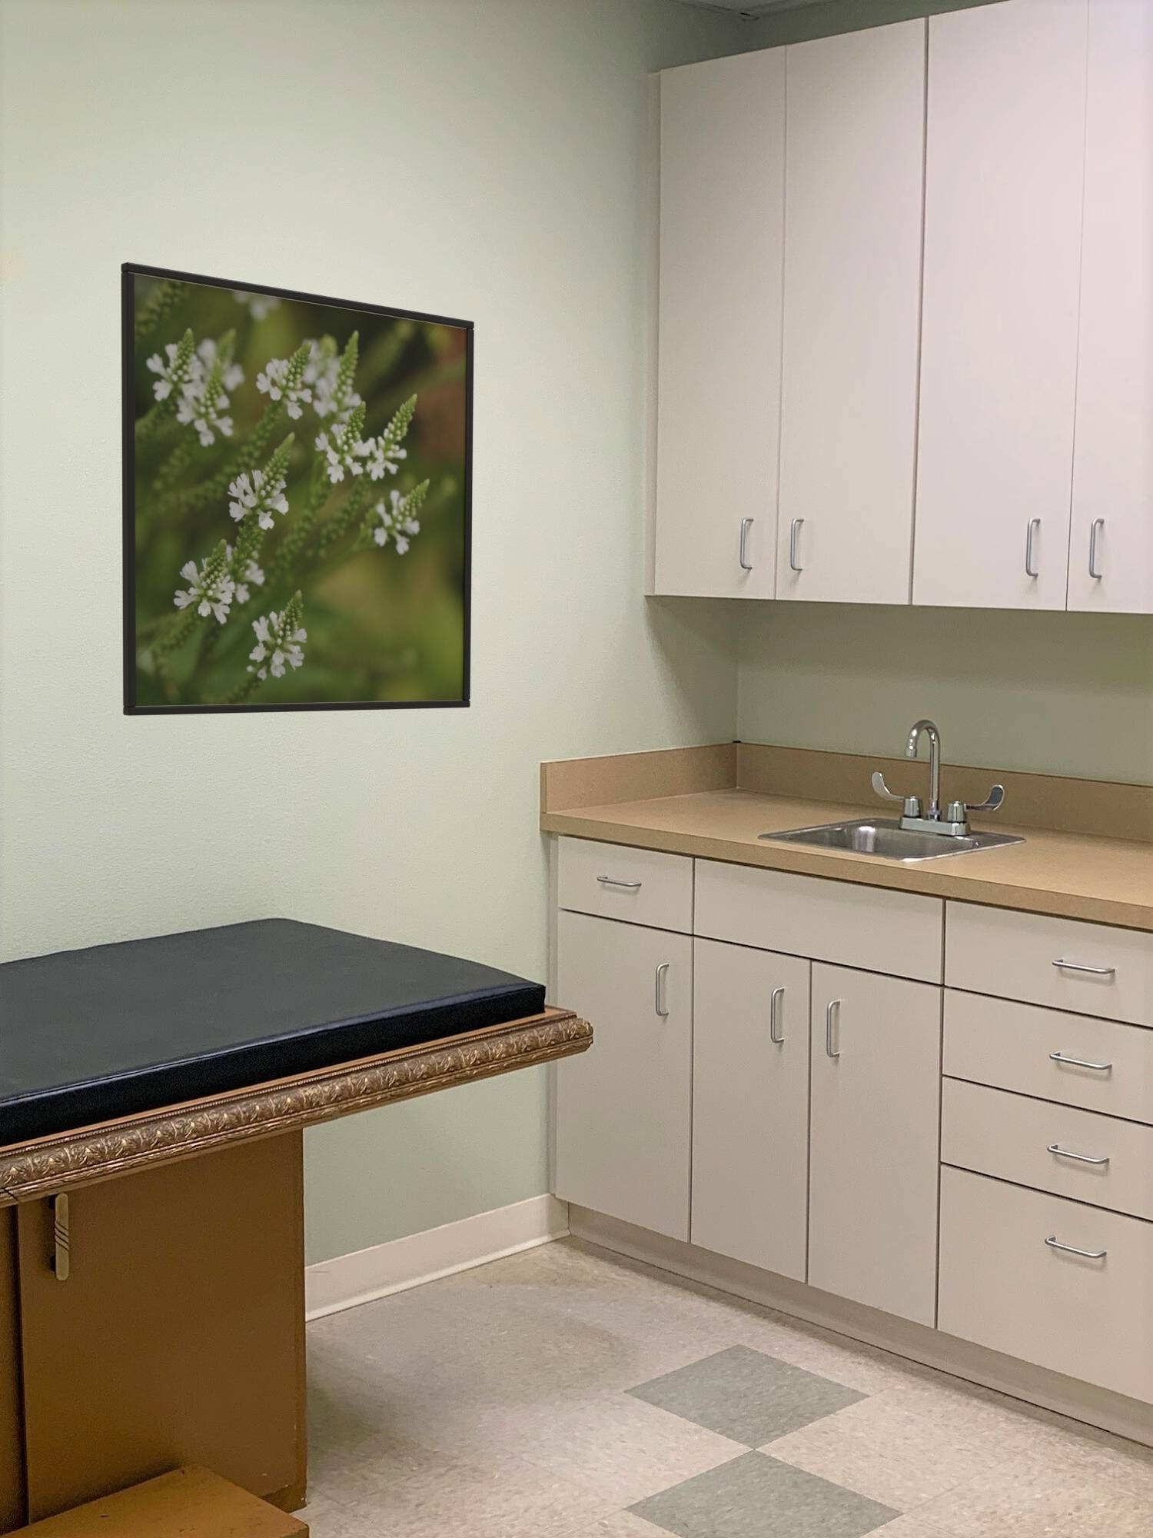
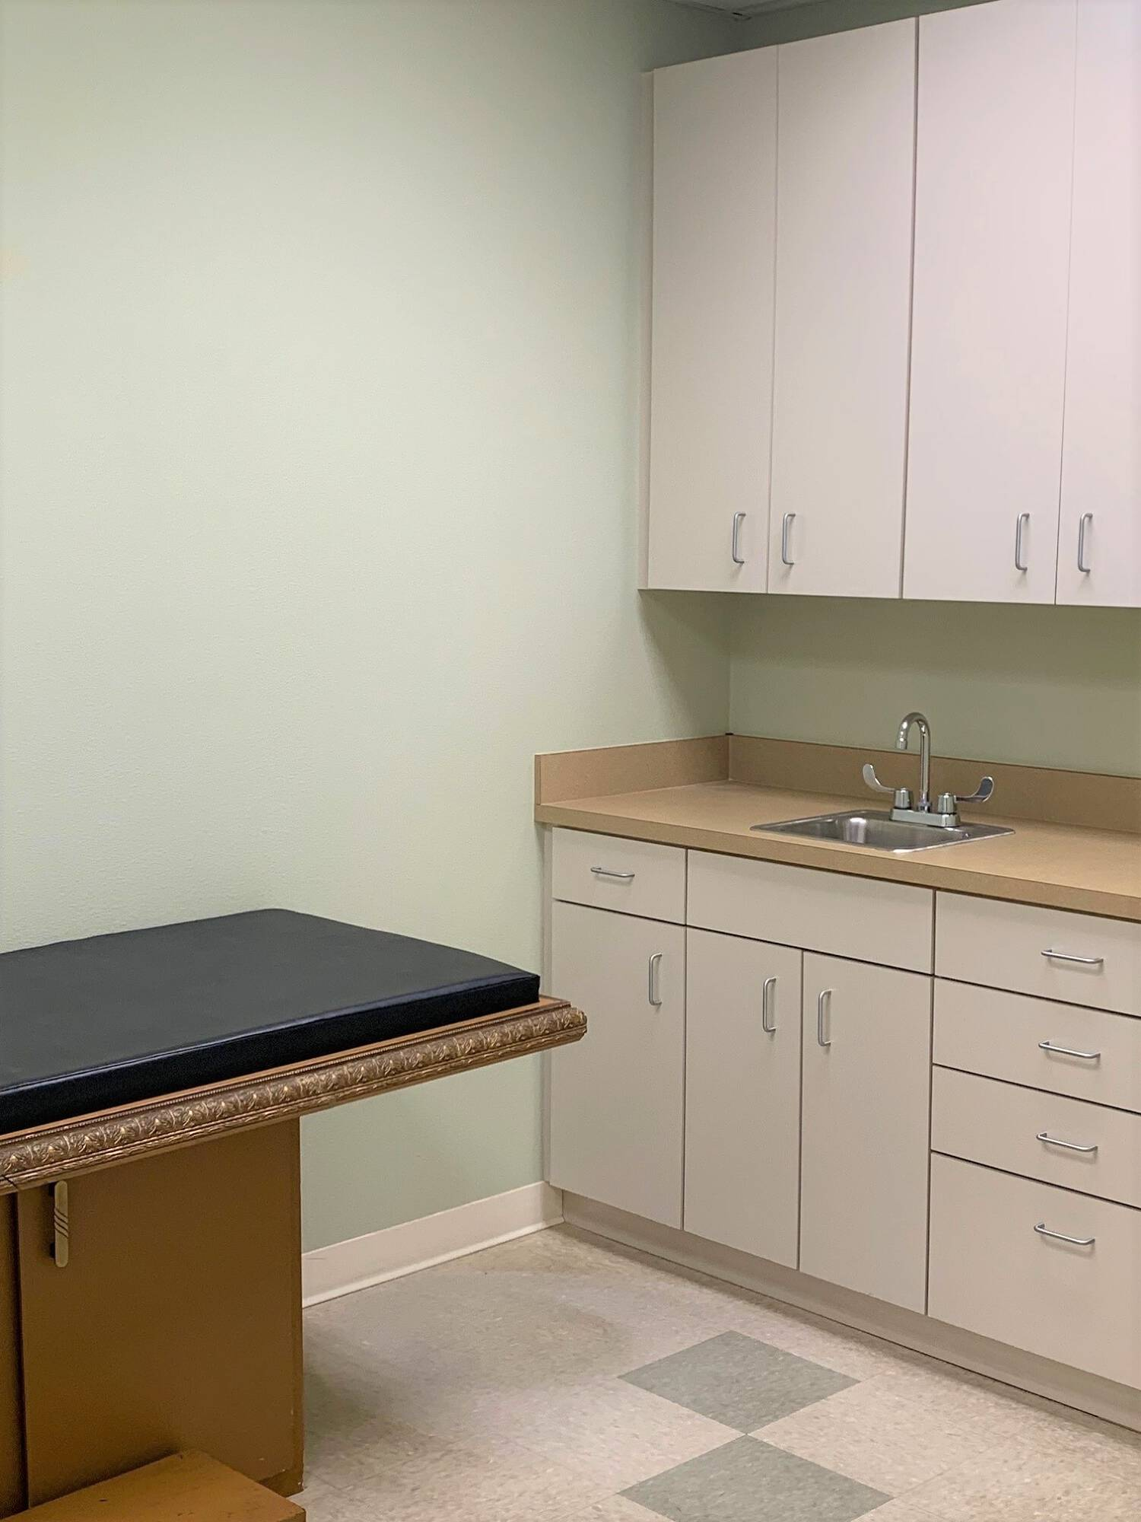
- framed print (310, 505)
